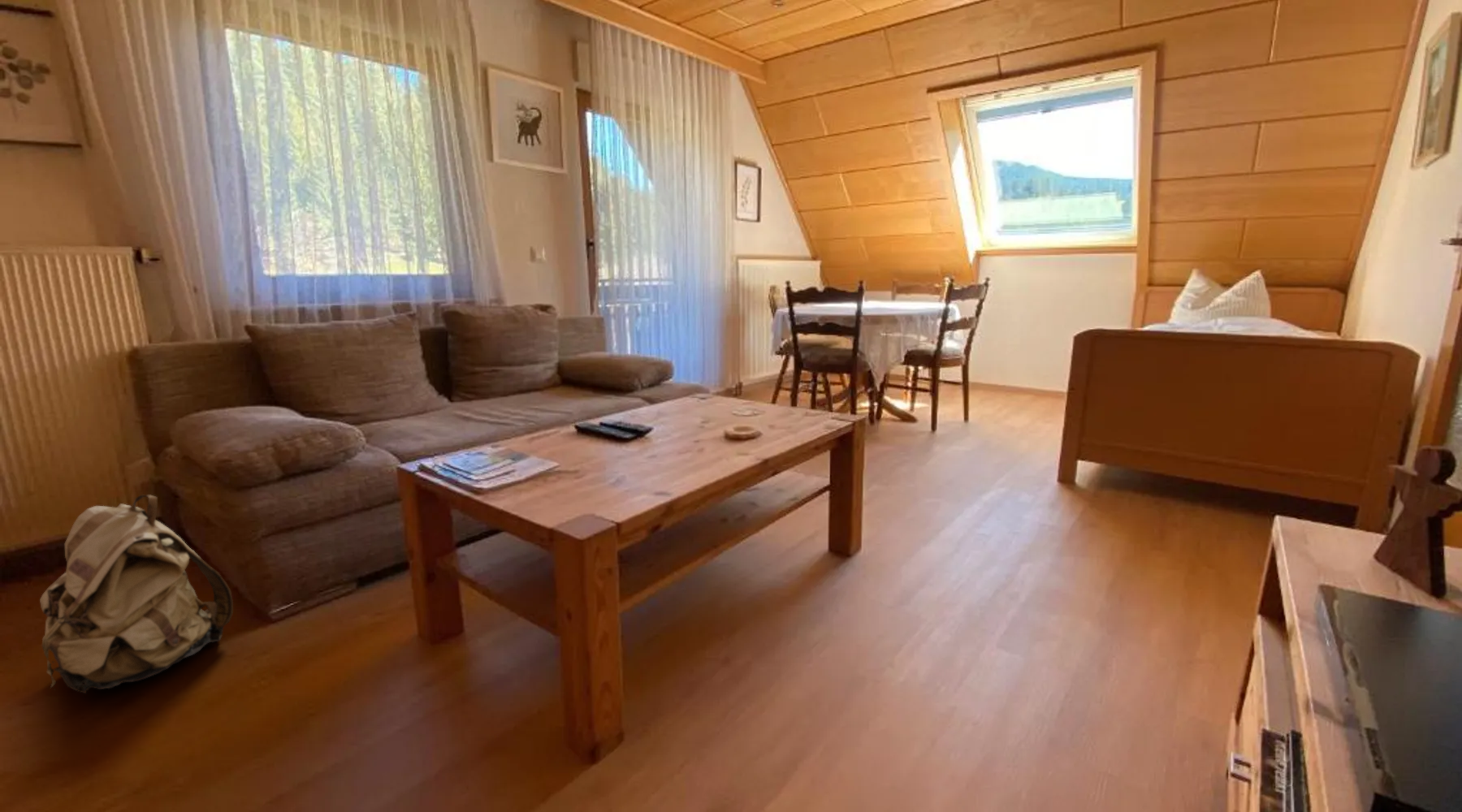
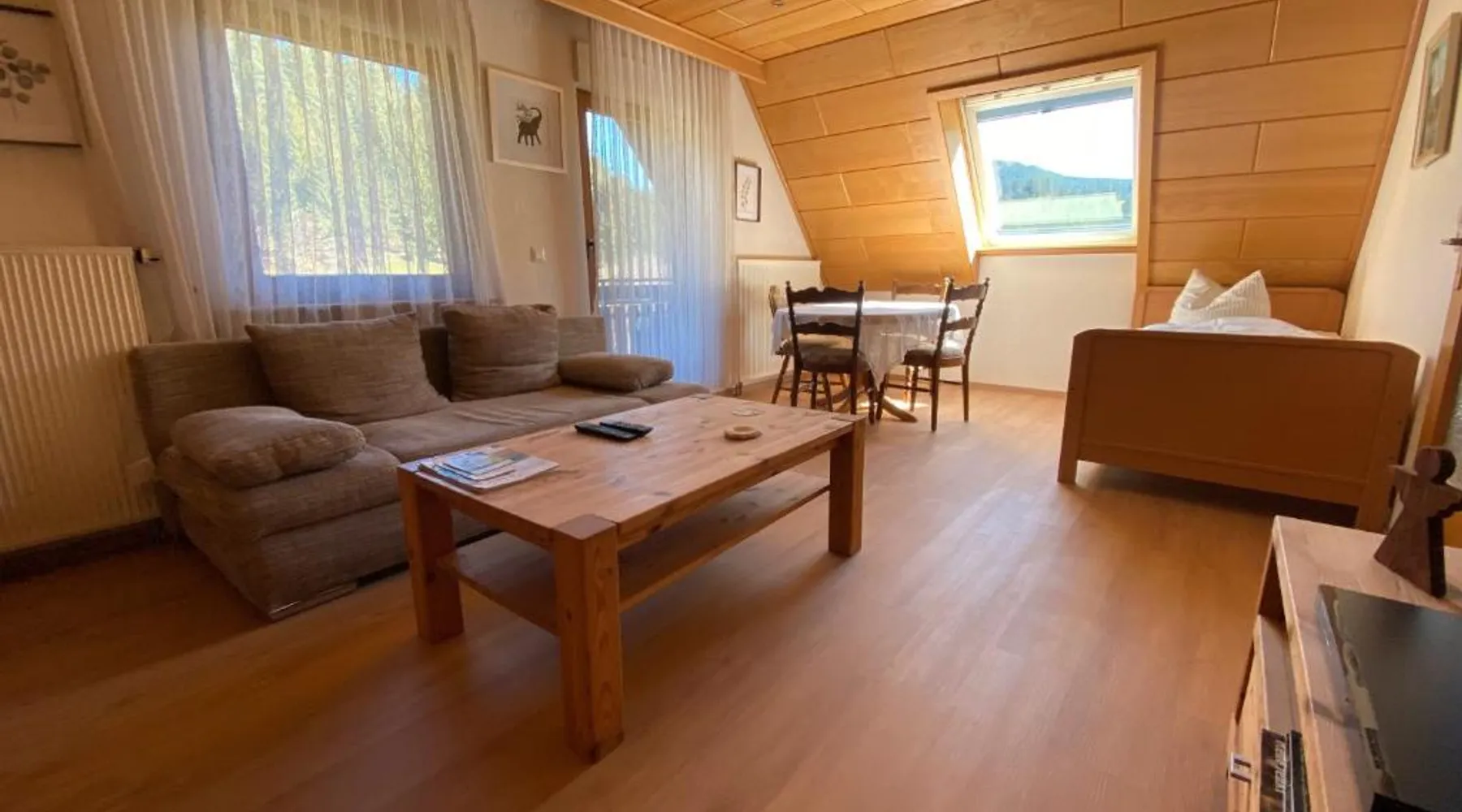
- backpack (130, 579)
